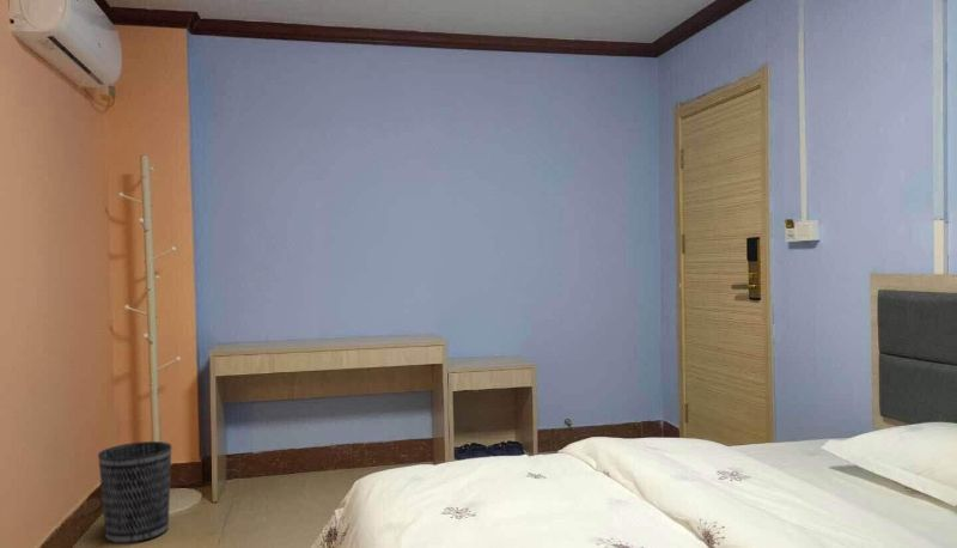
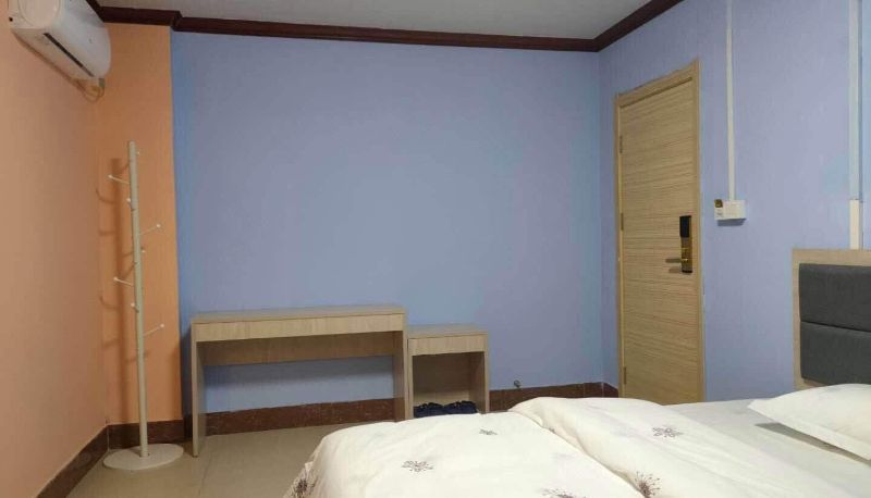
- wastebasket (136, 491)
